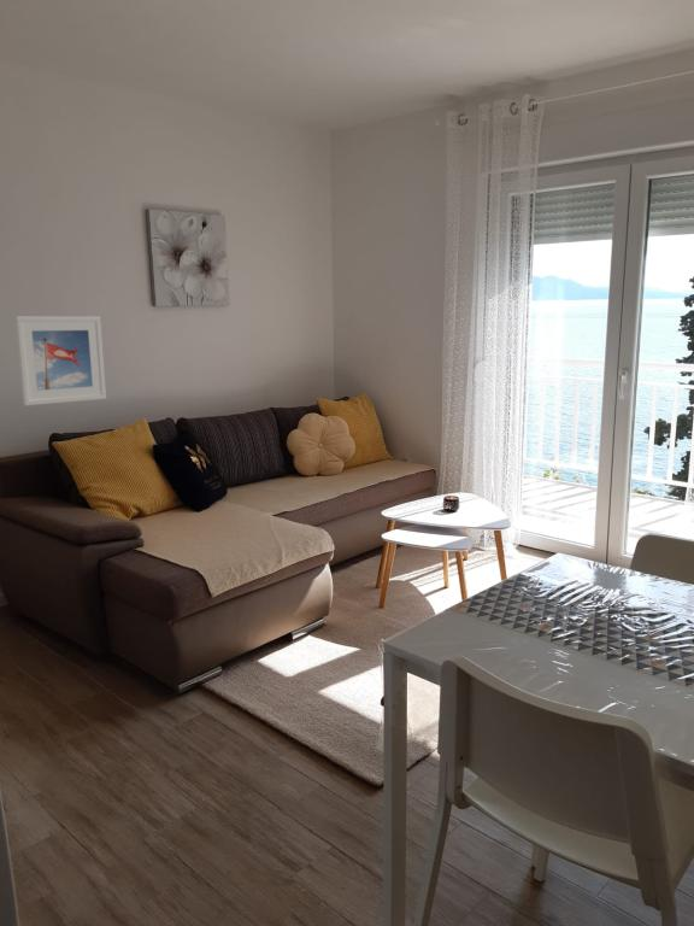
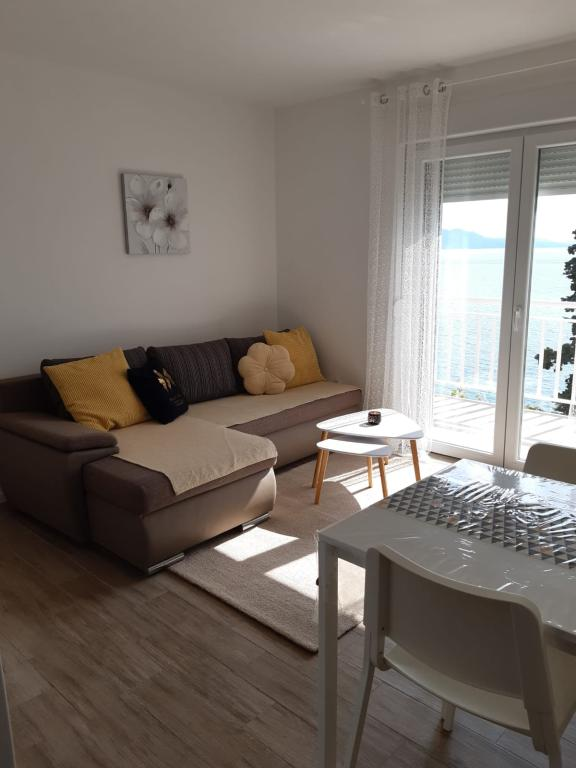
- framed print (63, 359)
